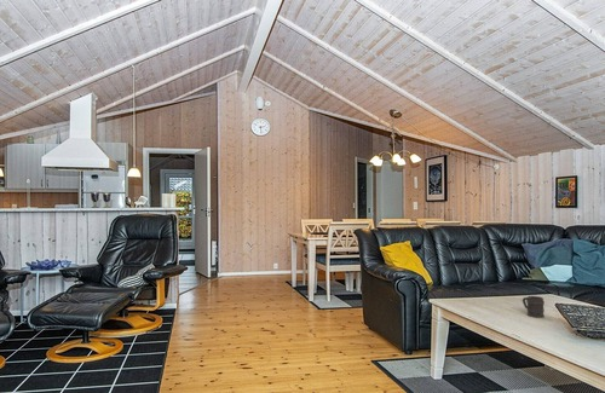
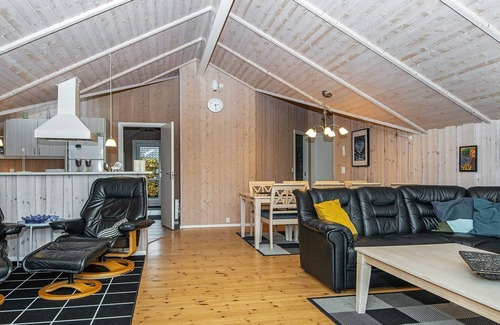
- mug (534, 306)
